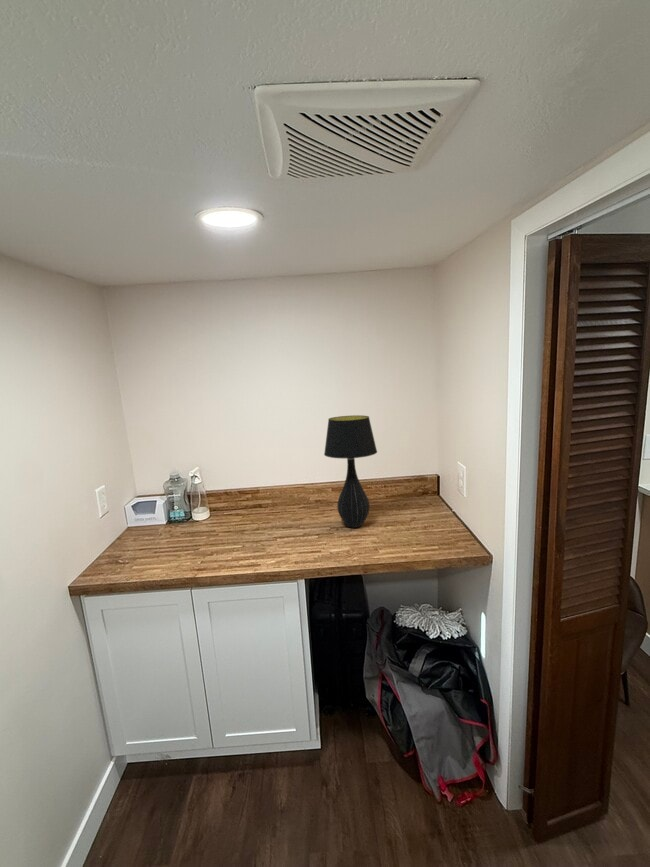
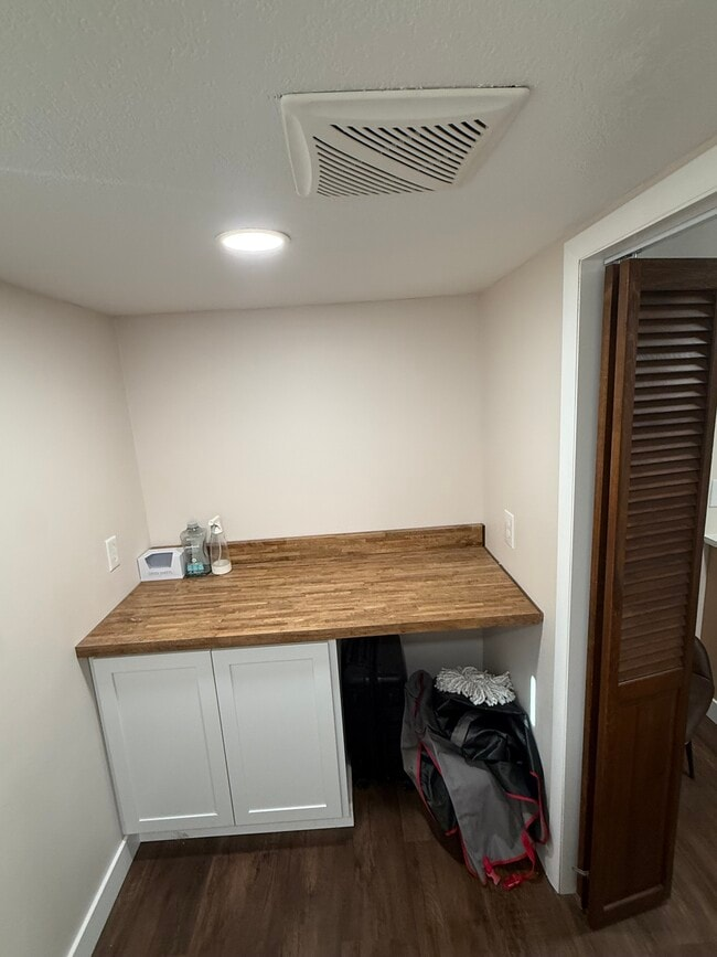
- table lamp (351, 472)
